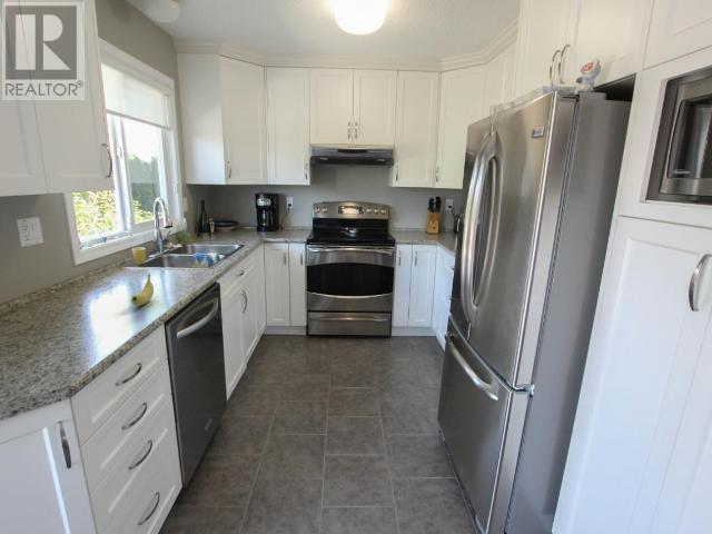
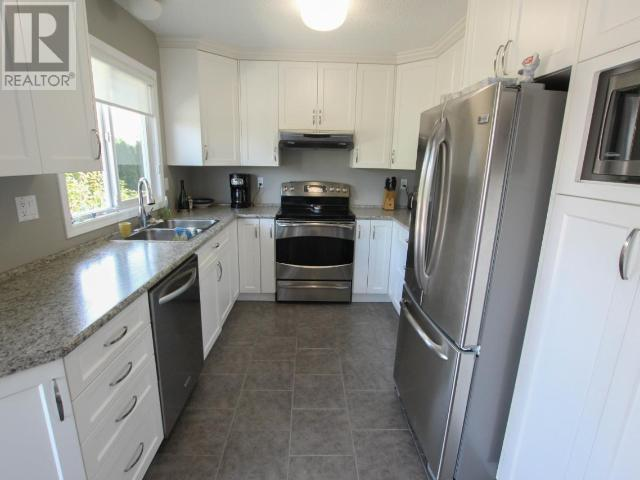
- fruit (142, 290)
